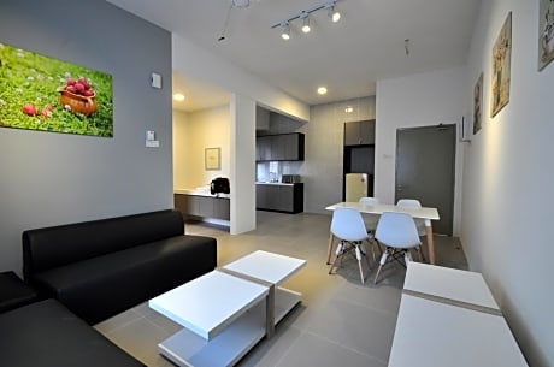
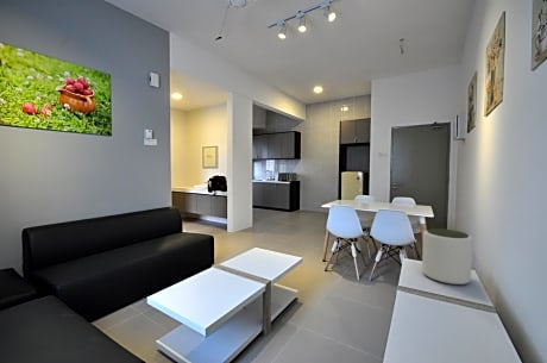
+ plant pot (446, 255)
